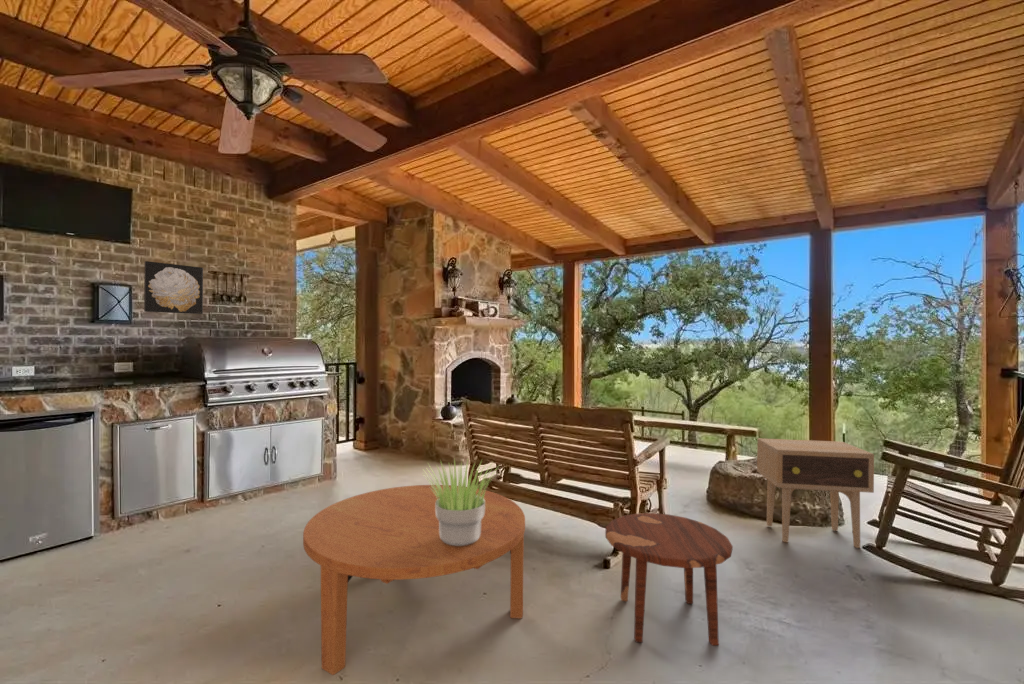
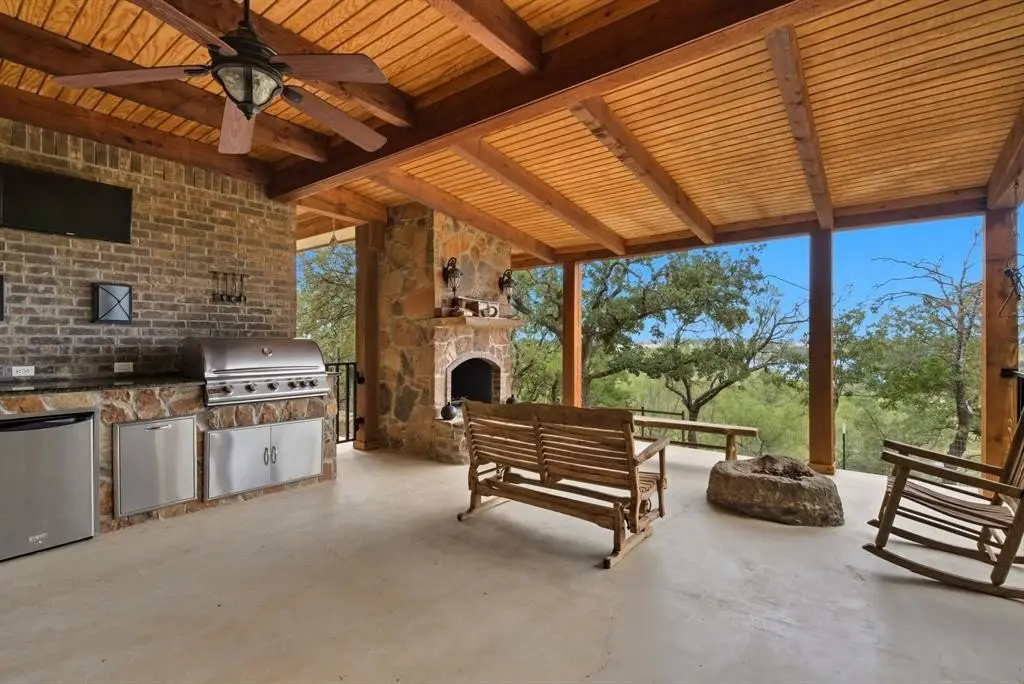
- side table (812, 489)
- potted plant (459, 502)
- side table (668, 566)
- wall art (174, 288)
- coffee table (418, 563)
